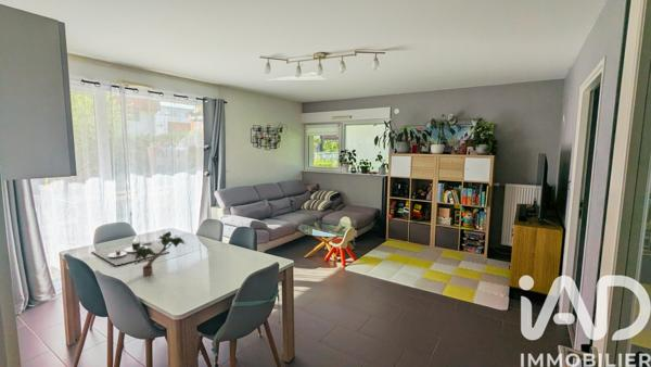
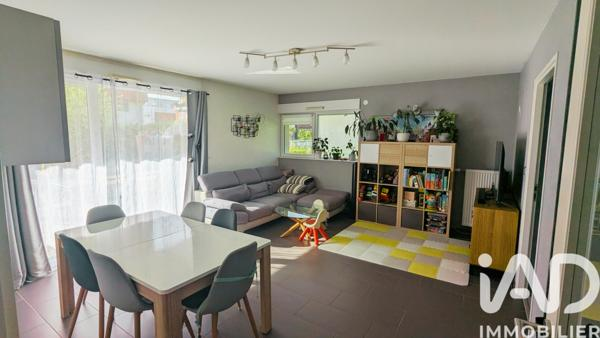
- potted plant (161, 253)
- place mat (130, 248)
